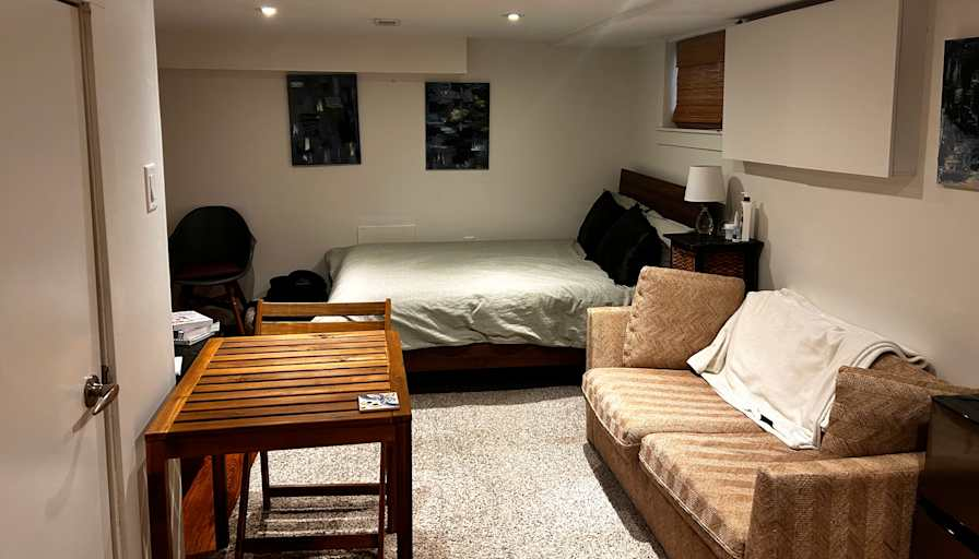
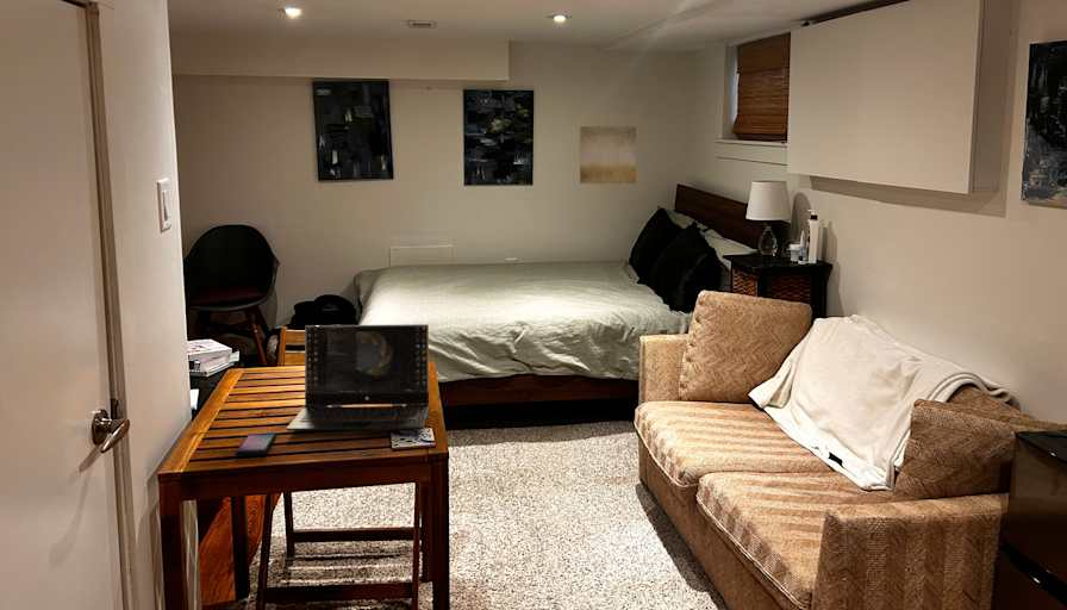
+ wall art (607, 155)
+ laptop (361, 376)
+ smartphone (256, 443)
